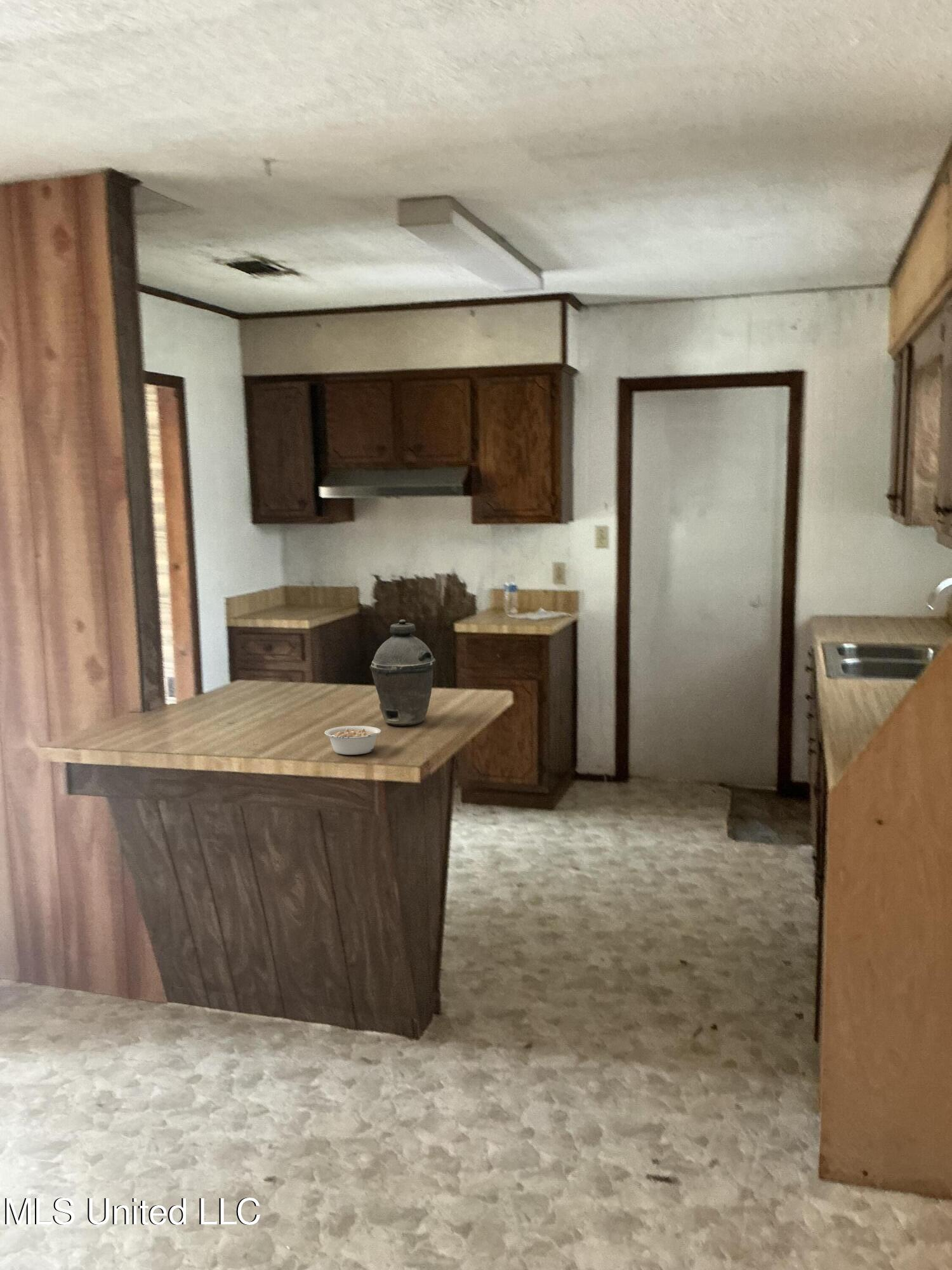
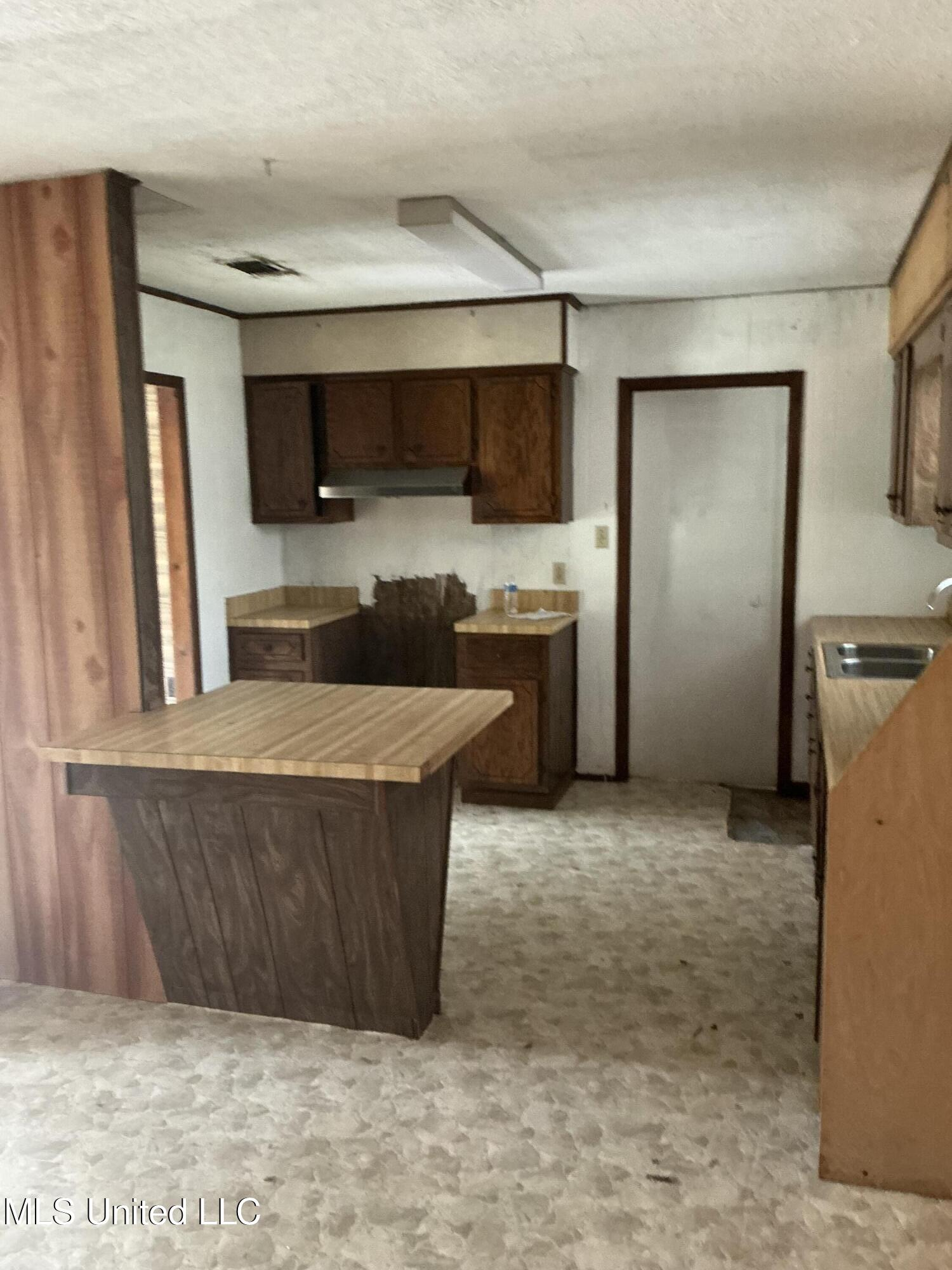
- legume (355, 739)
- kettle (403, 671)
